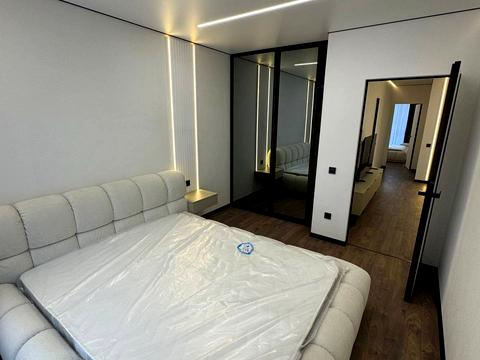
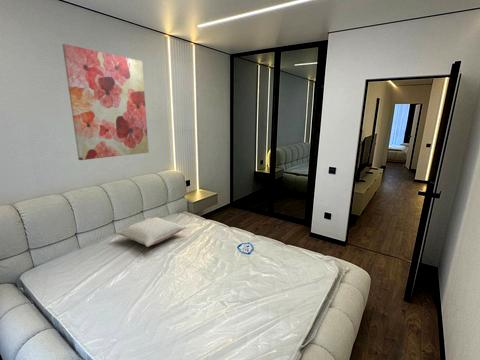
+ wall art (112, 107)
+ pillow (152, 230)
